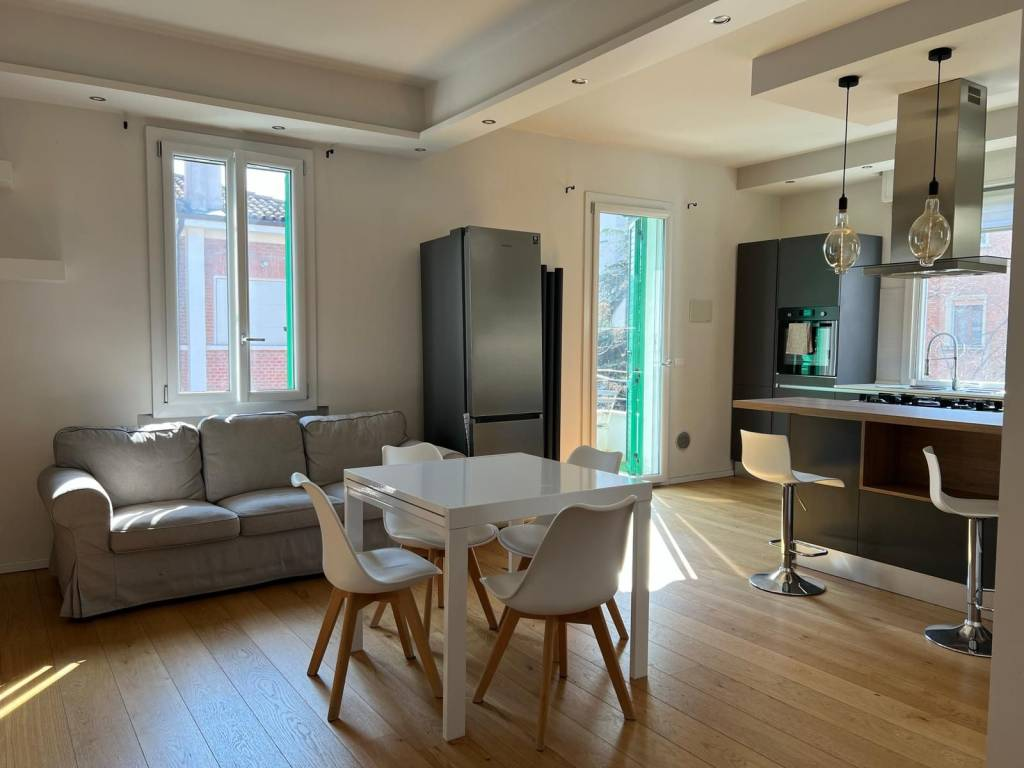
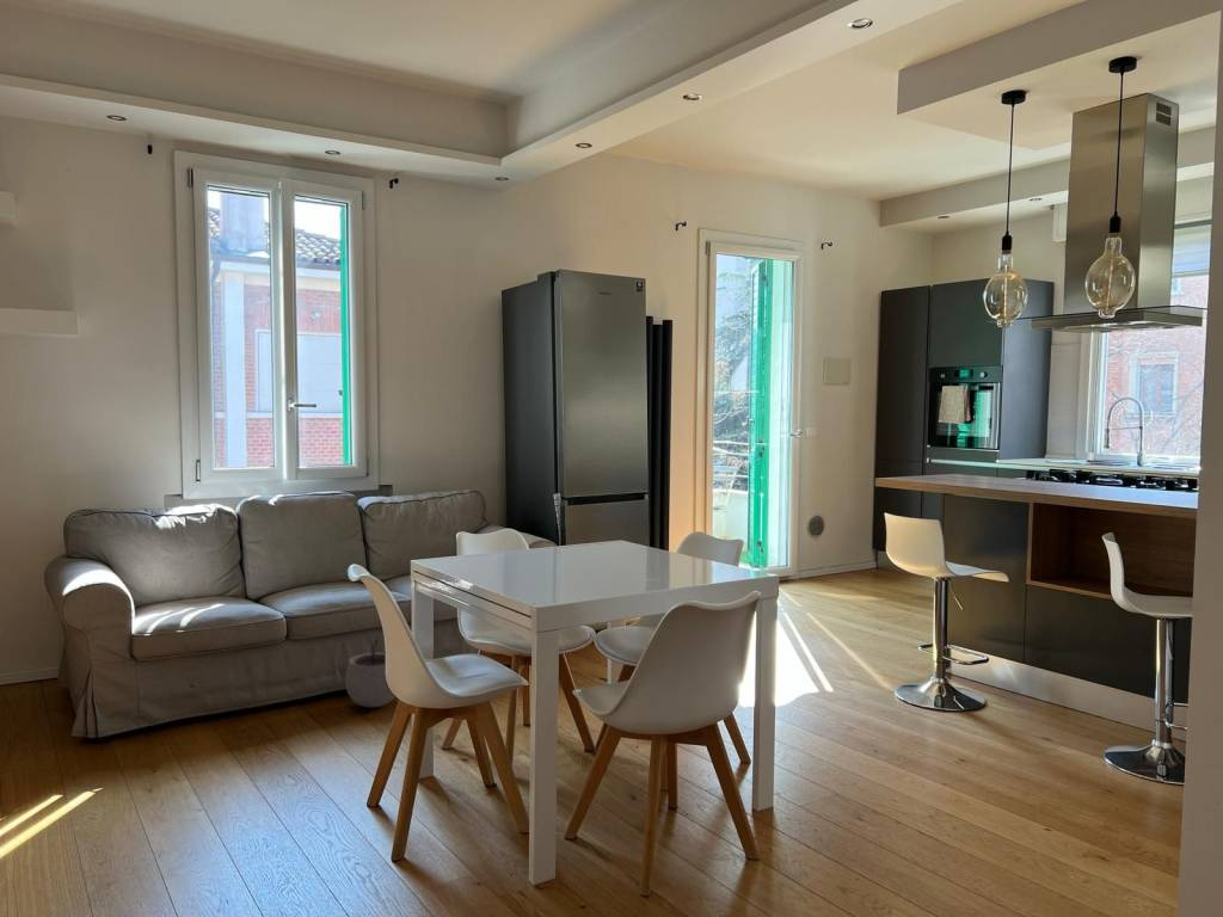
+ plant pot (373, 671)
